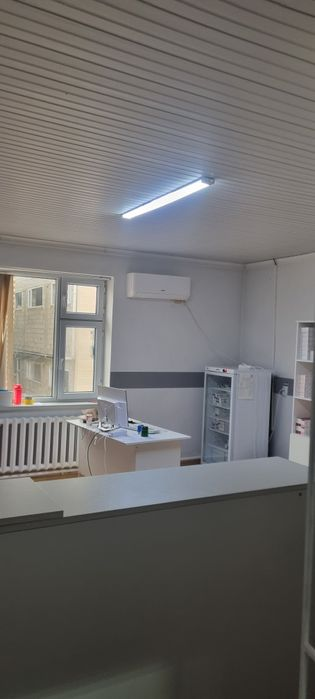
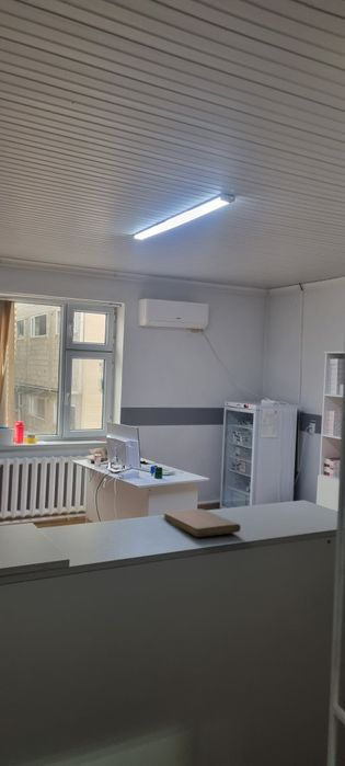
+ notebook (199, 521)
